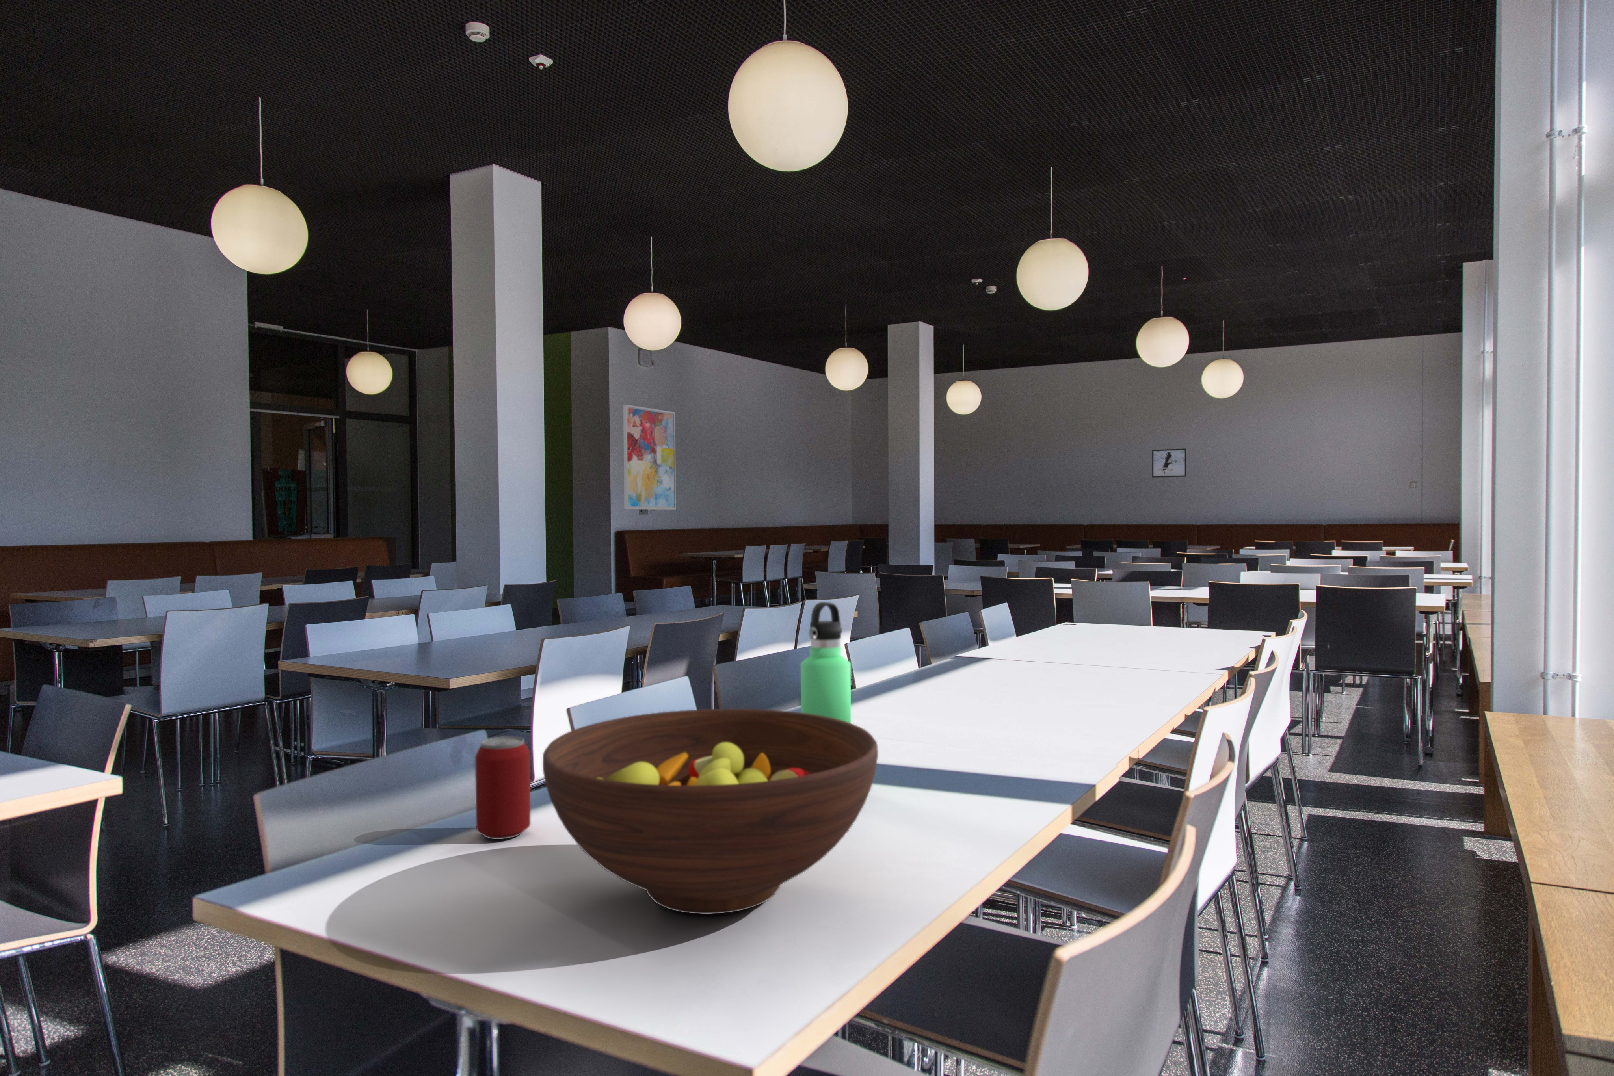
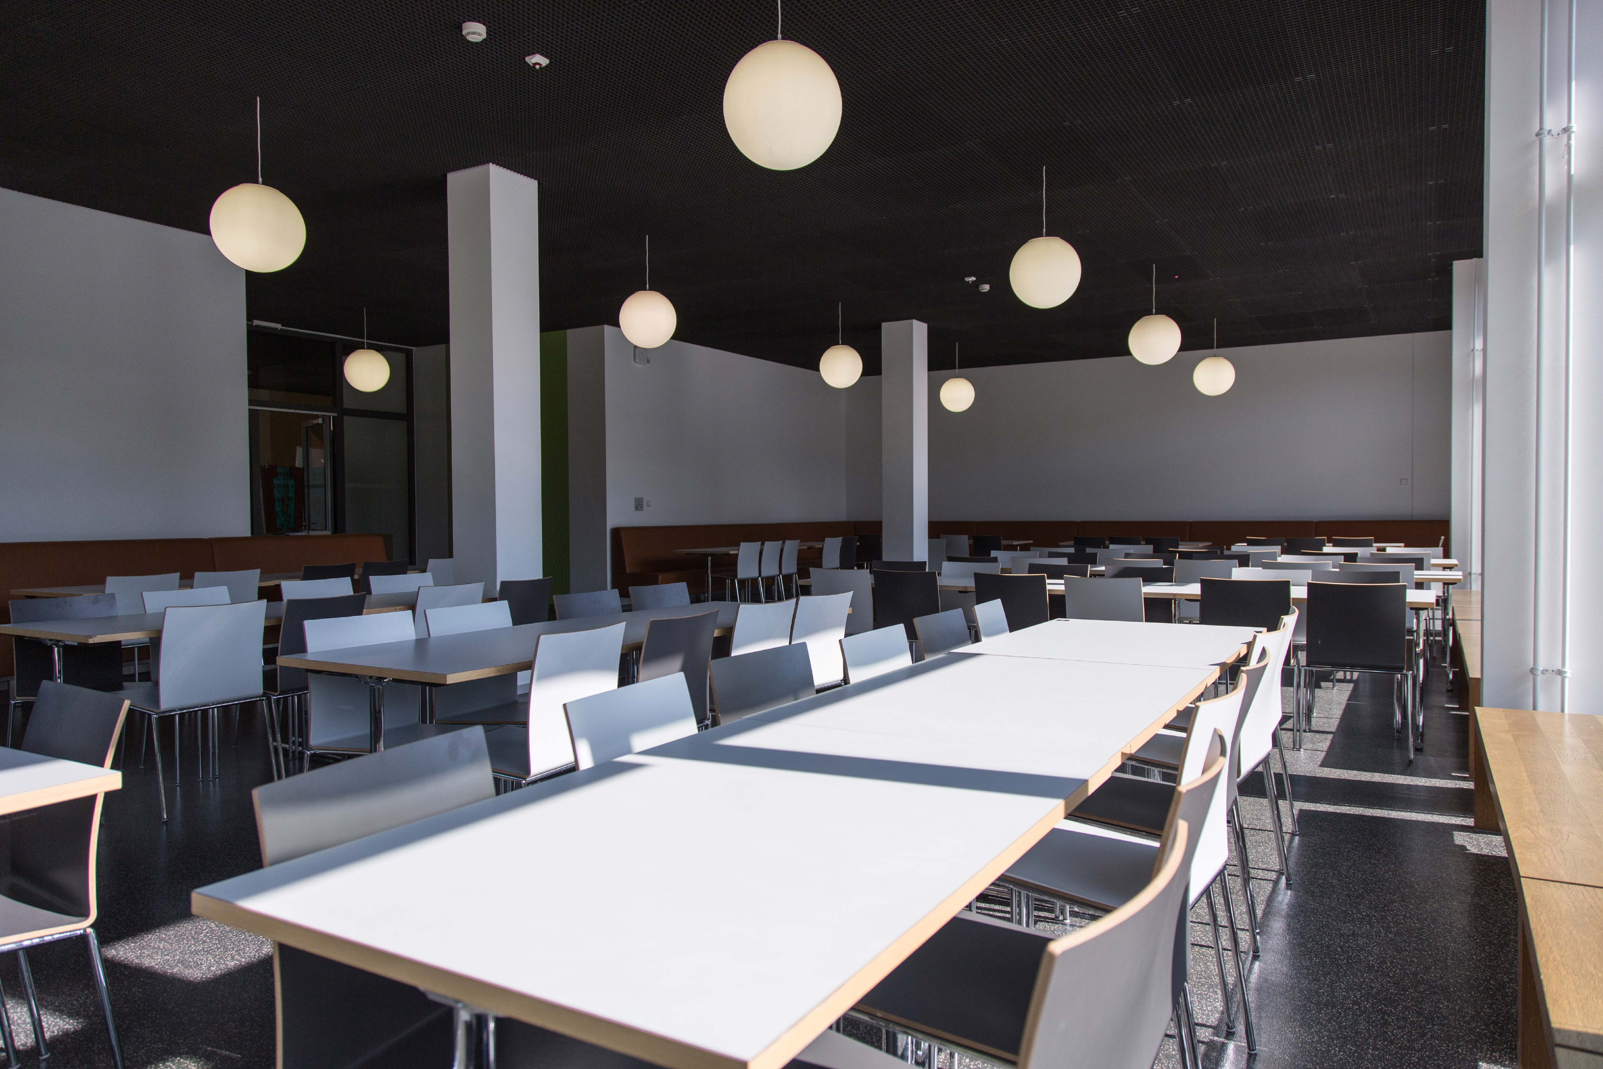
- fruit bowl (713, 817)
- thermos bottle (825, 697)
- beverage can (503, 787)
- wall art (651, 459)
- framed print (1168, 462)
